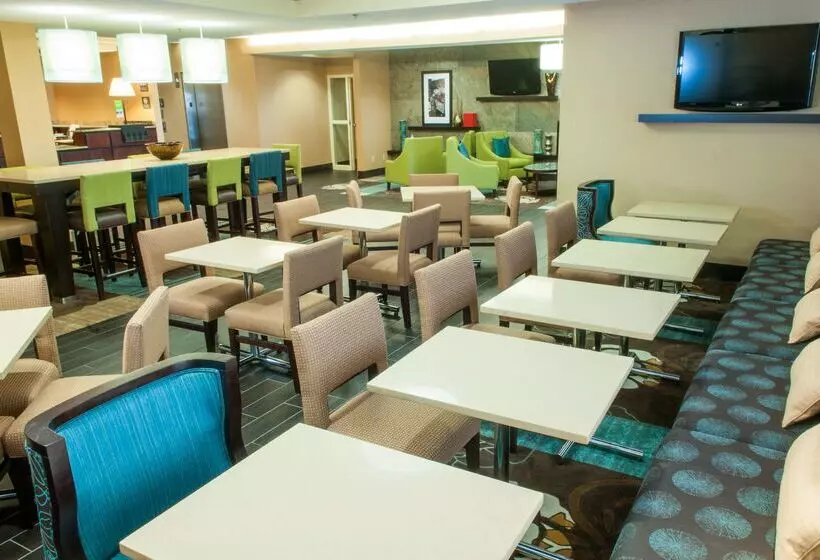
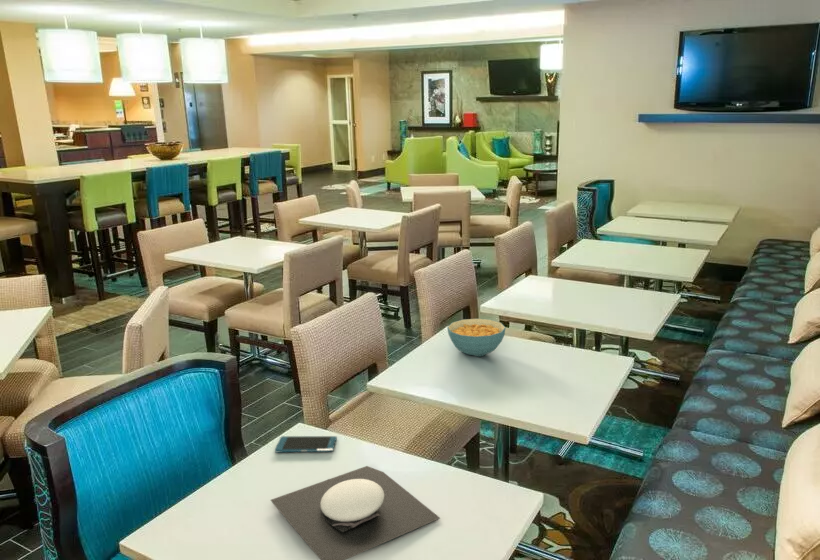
+ cereal bowl (476, 340)
+ plate (352, 502)
+ smartphone (306, 443)
